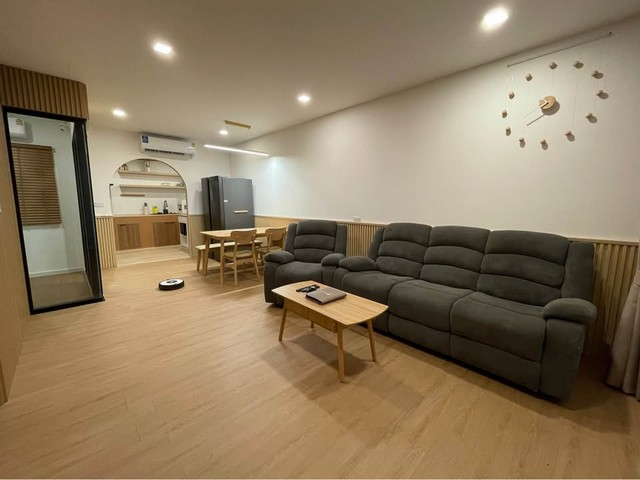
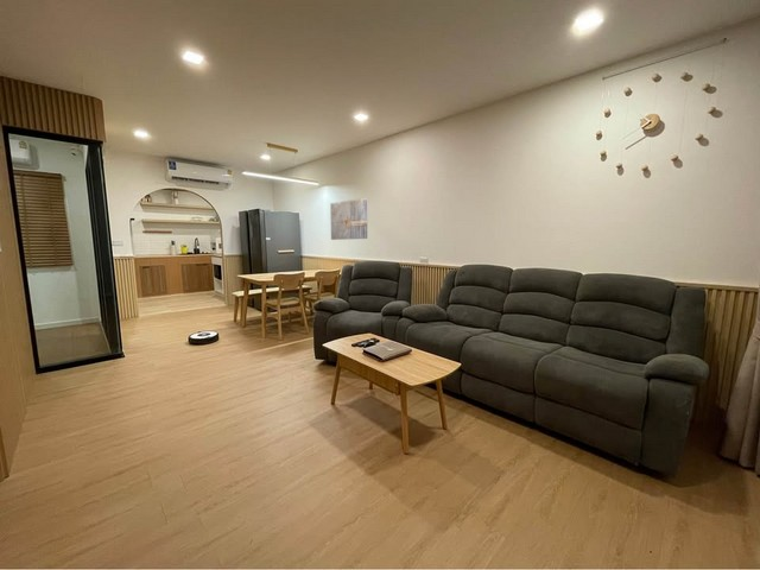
+ wall art (348, 220)
